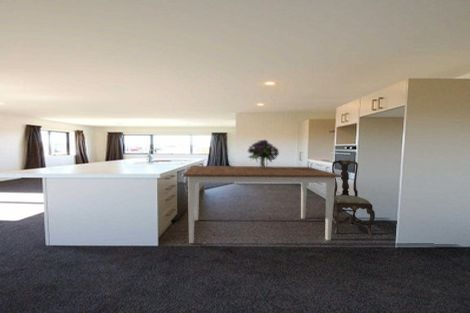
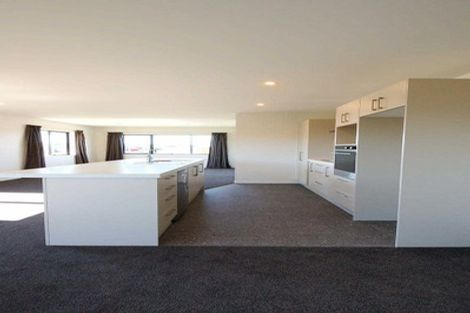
- dining chair (347, 194)
- bouquet (263, 153)
- dining table (256, 182)
